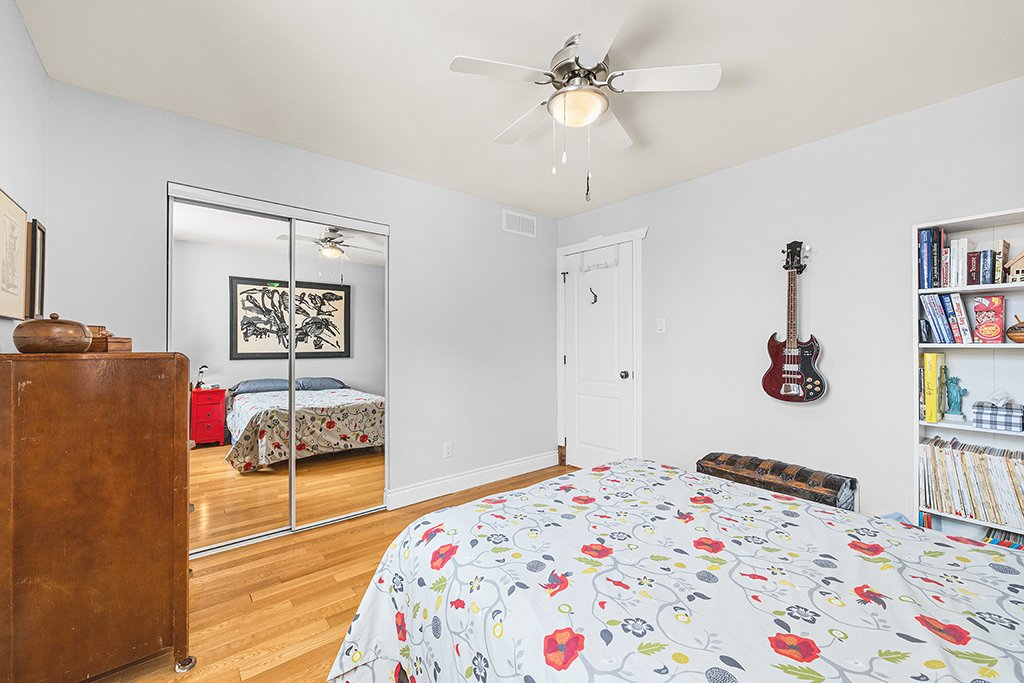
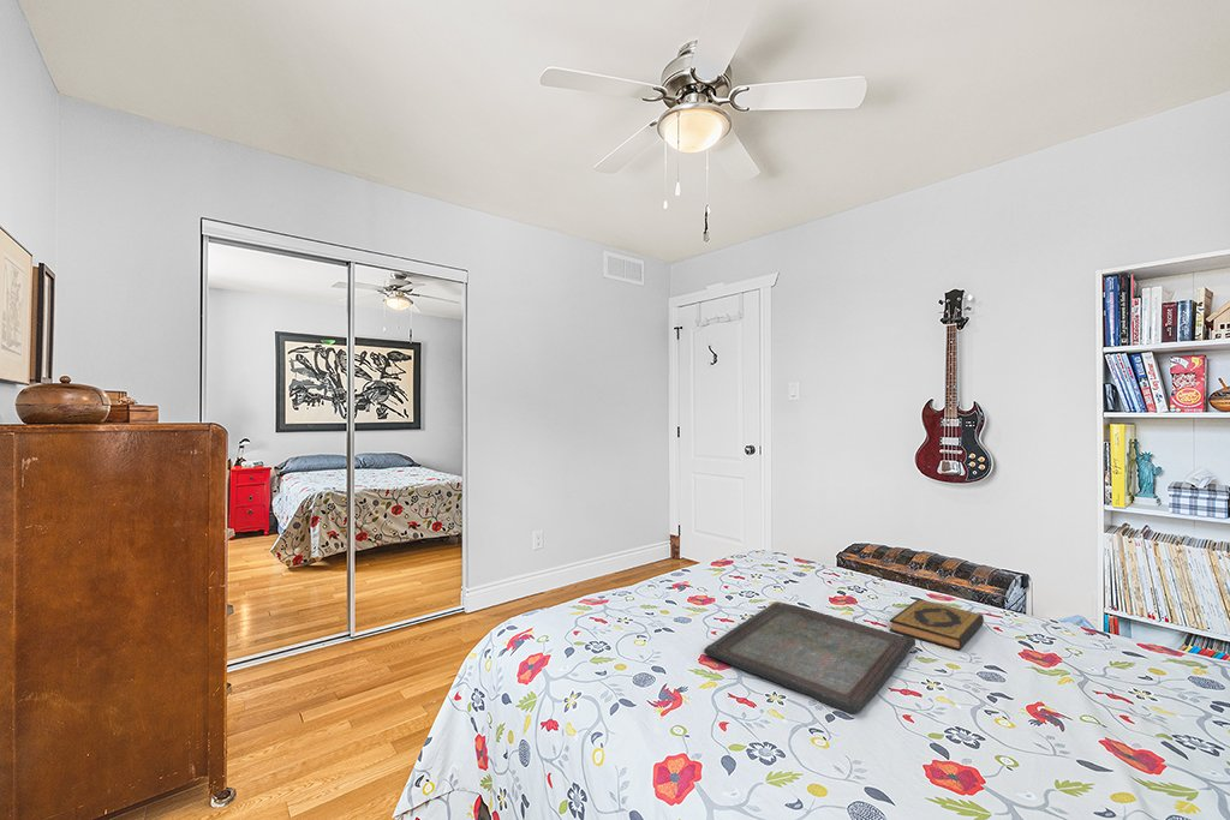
+ hardback book (937, 622)
+ serving tray (808, 645)
